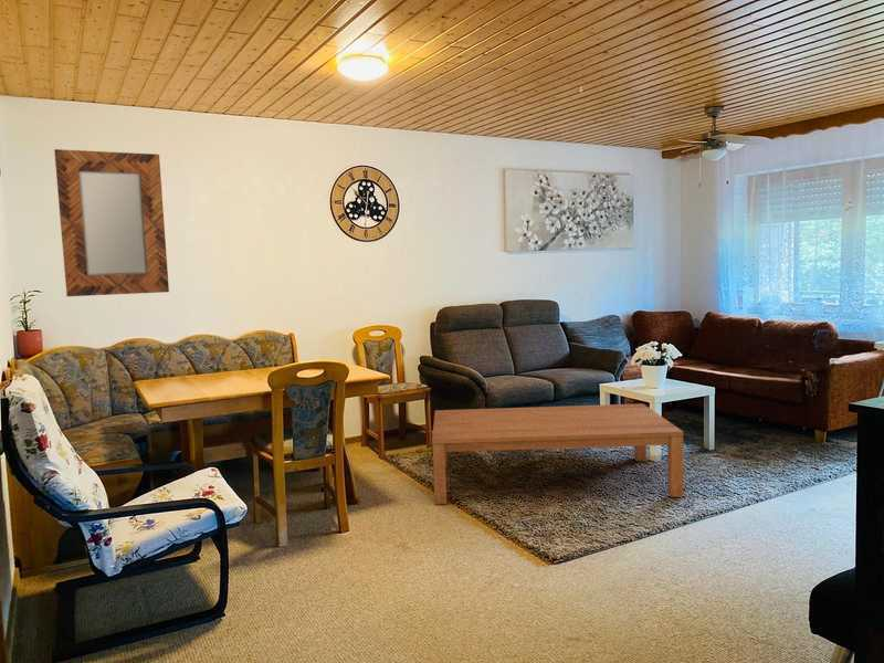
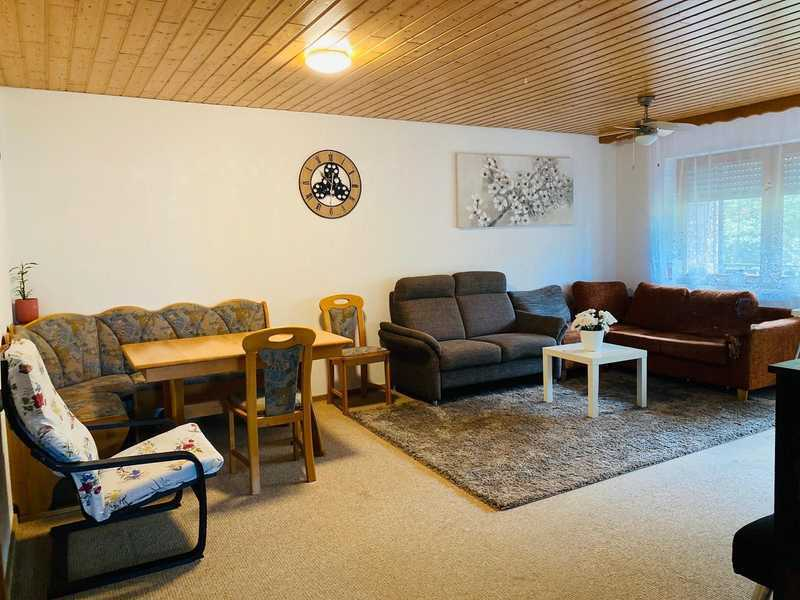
- home mirror (114, 223)
- coffee table (547, 448)
